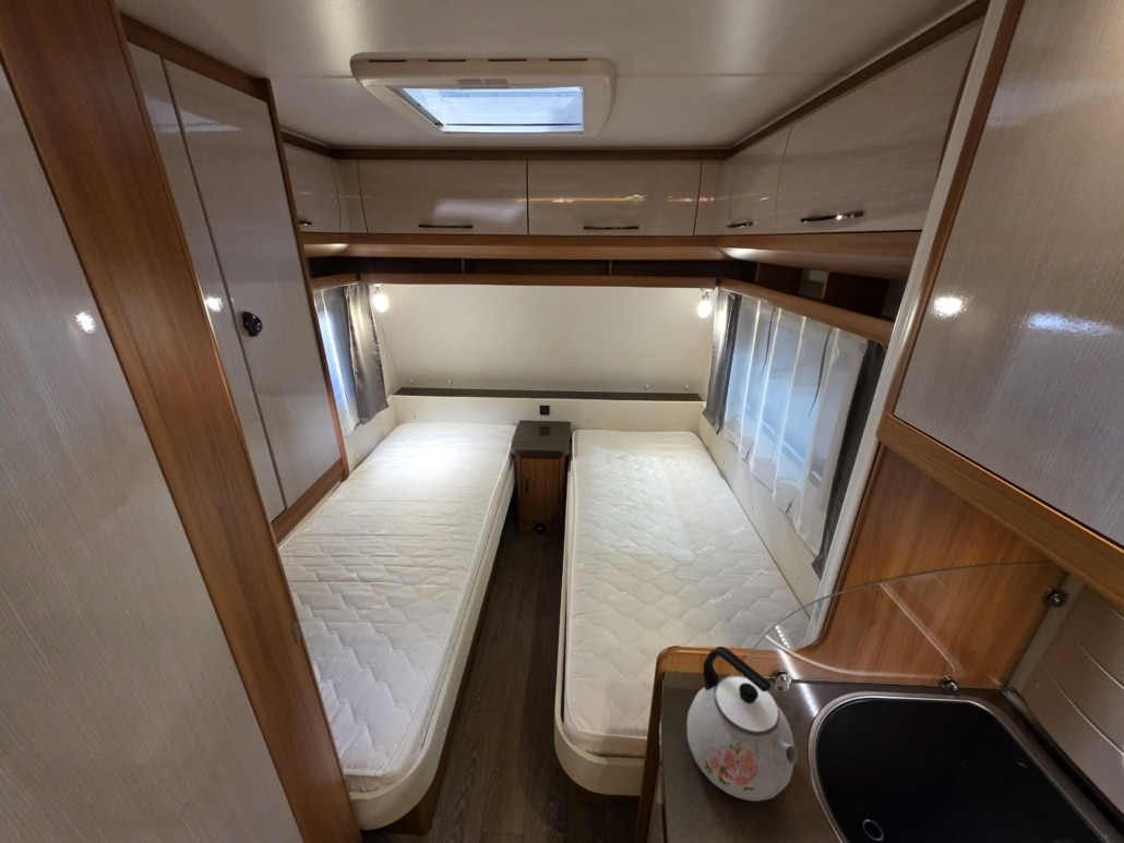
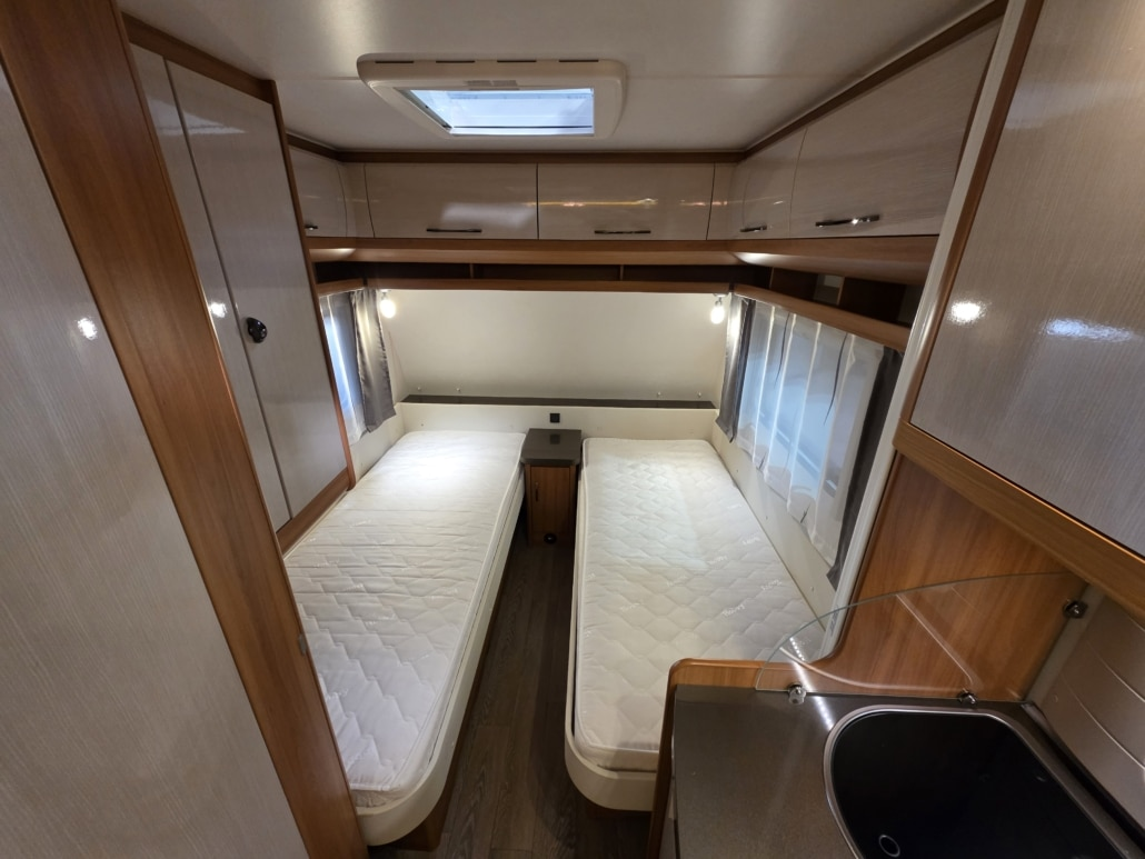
- kettle (744, 715)
